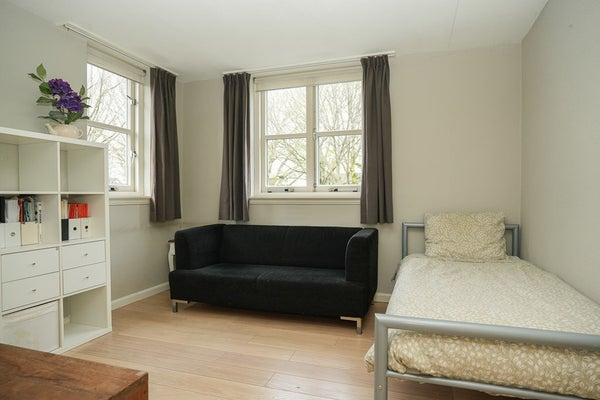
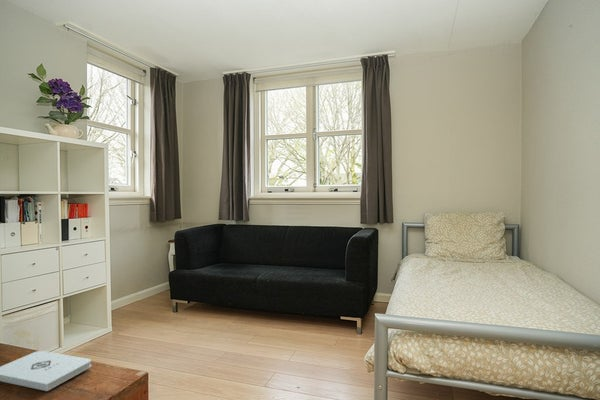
+ notepad (42, 368)
